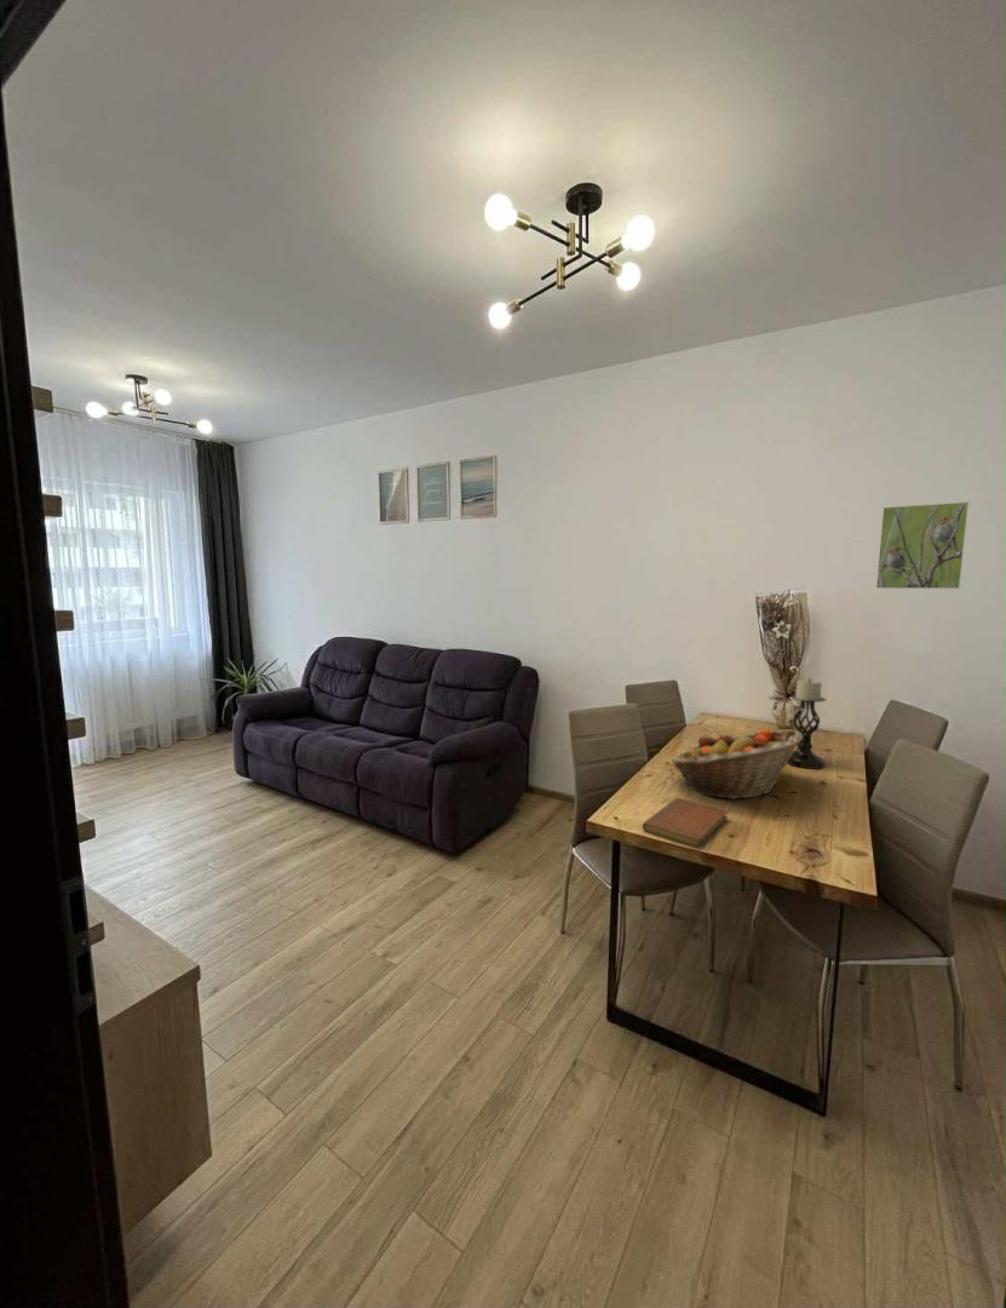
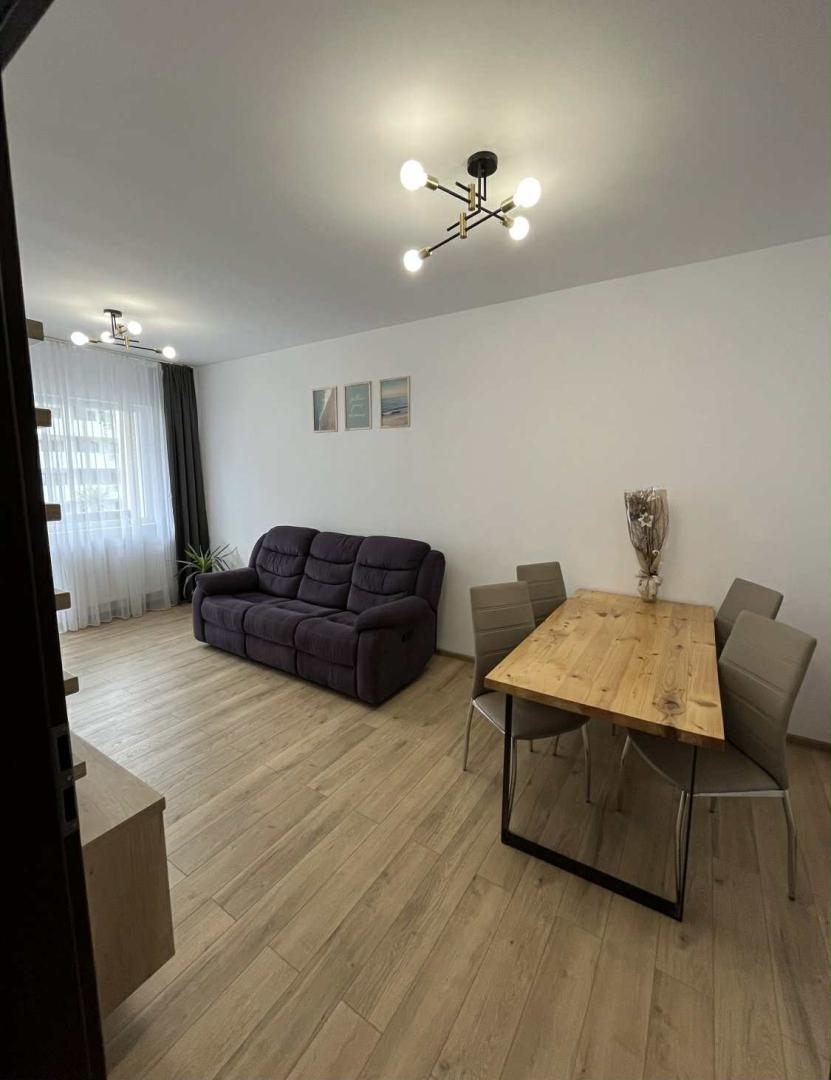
- notebook (685, 820)
- candle holder (806, 719)
- fruit basket (735, 757)
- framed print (920, 546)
